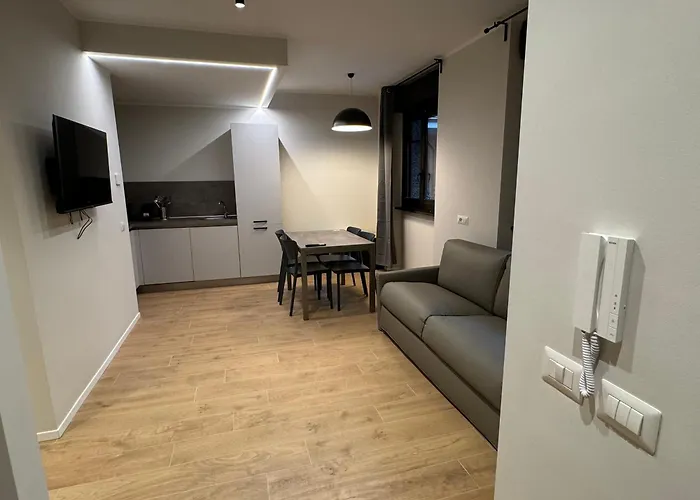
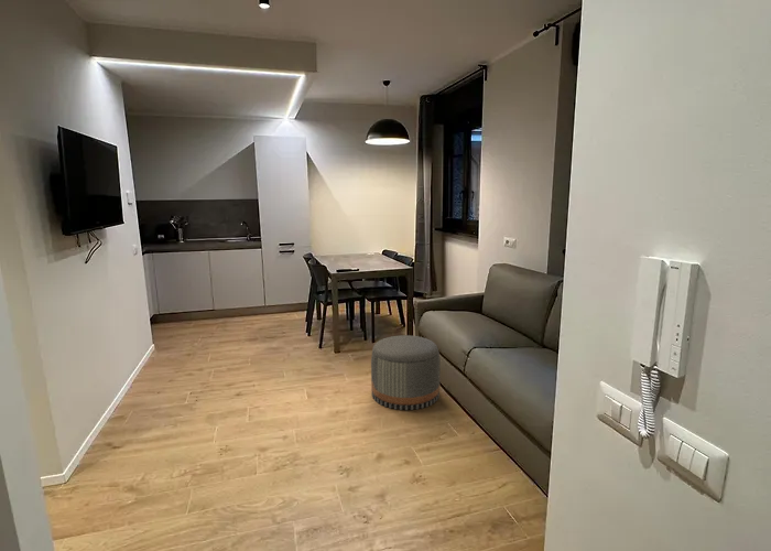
+ pouf (405, 367)
